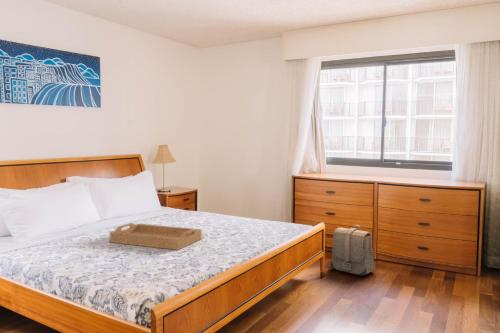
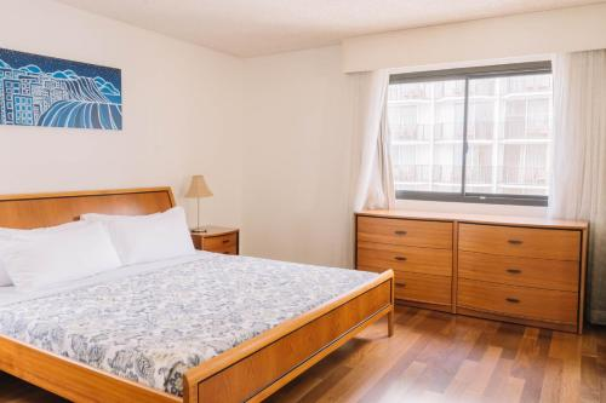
- serving tray (156, 234)
- backpack (351, 249)
